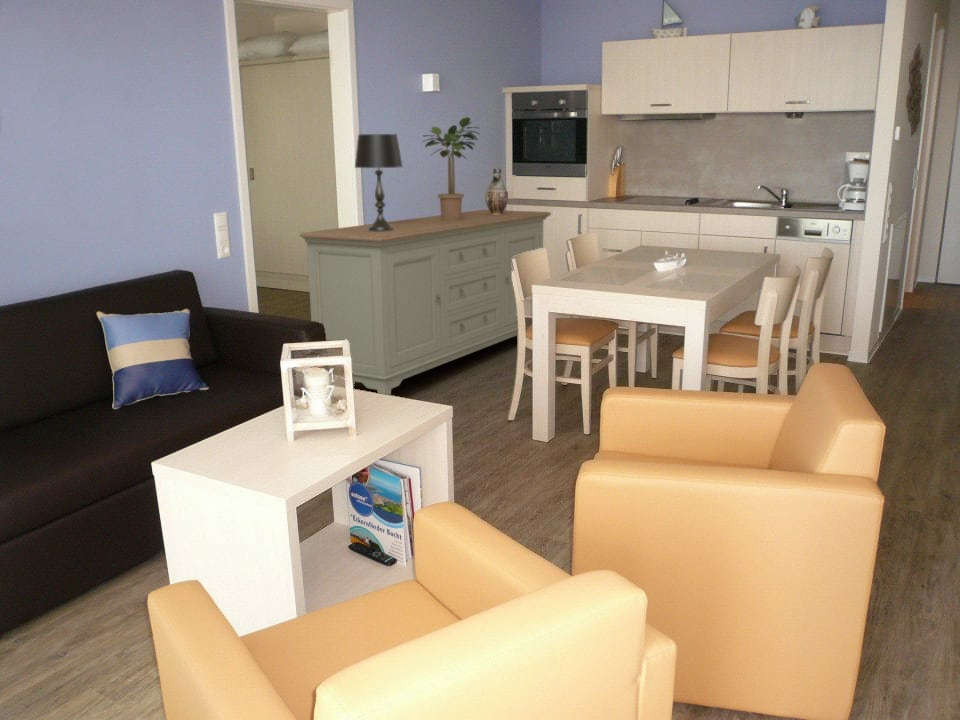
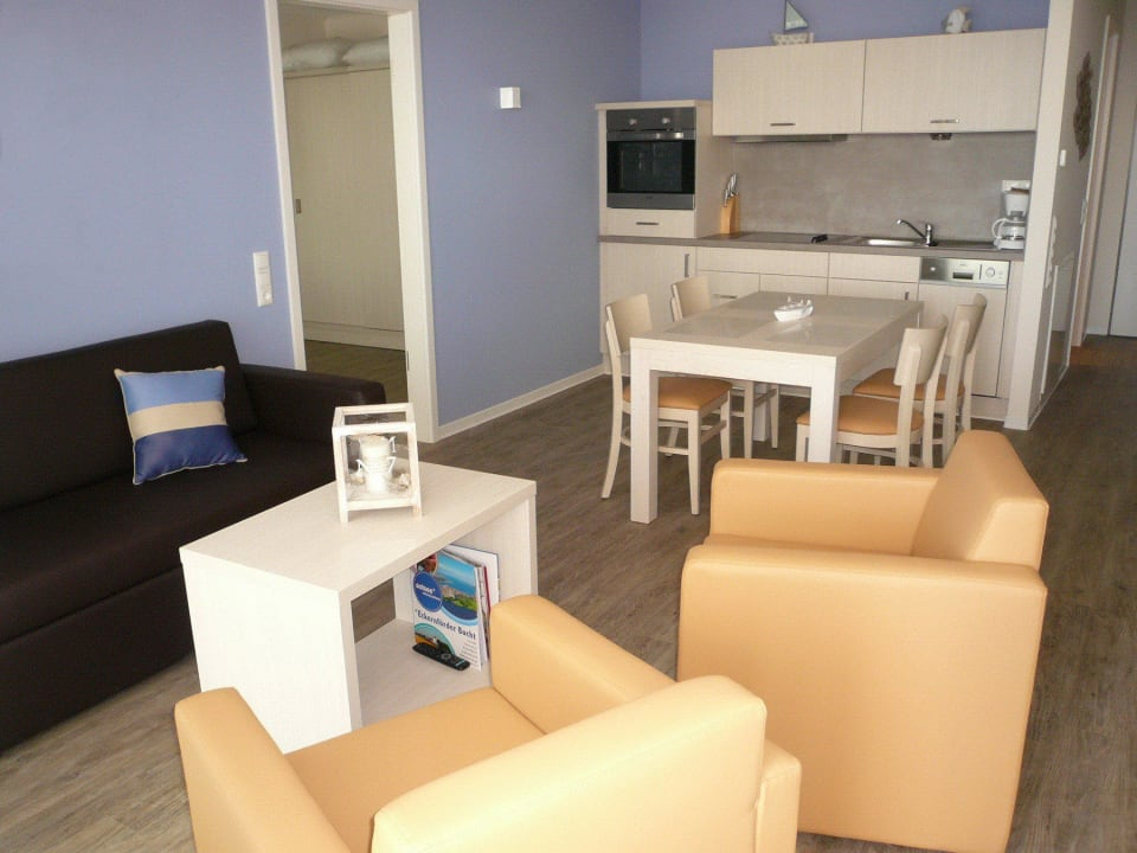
- decorative vase (496, 190)
- table lamp (379, 182)
- potted plant (453, 169)
- sideboard (442, 294)
